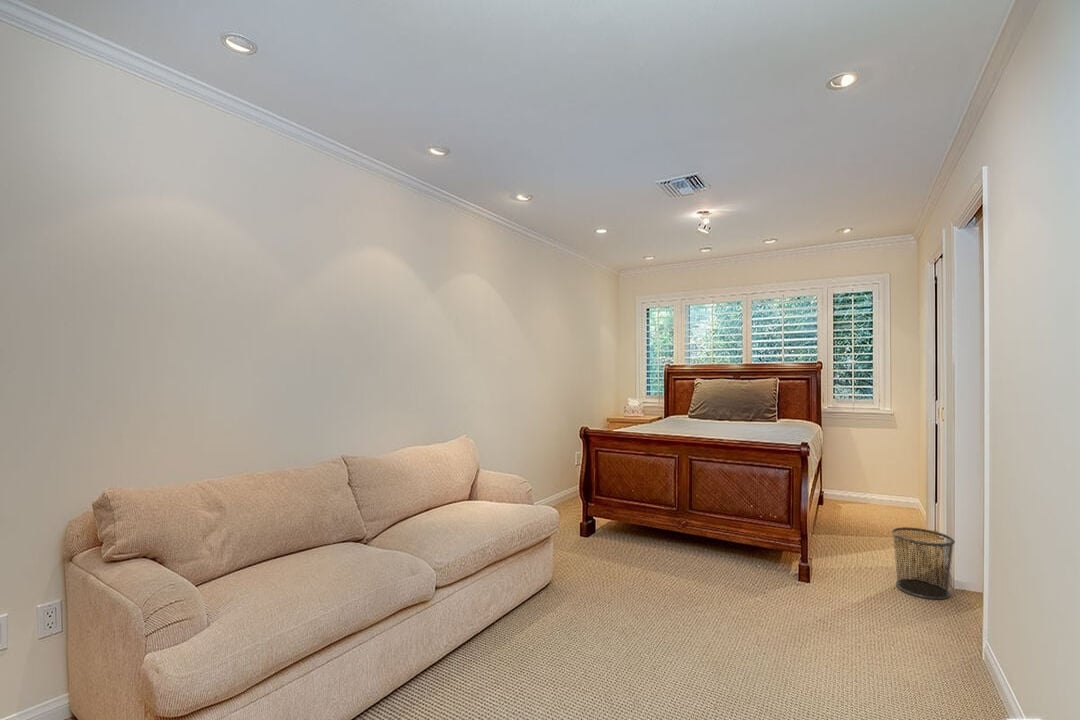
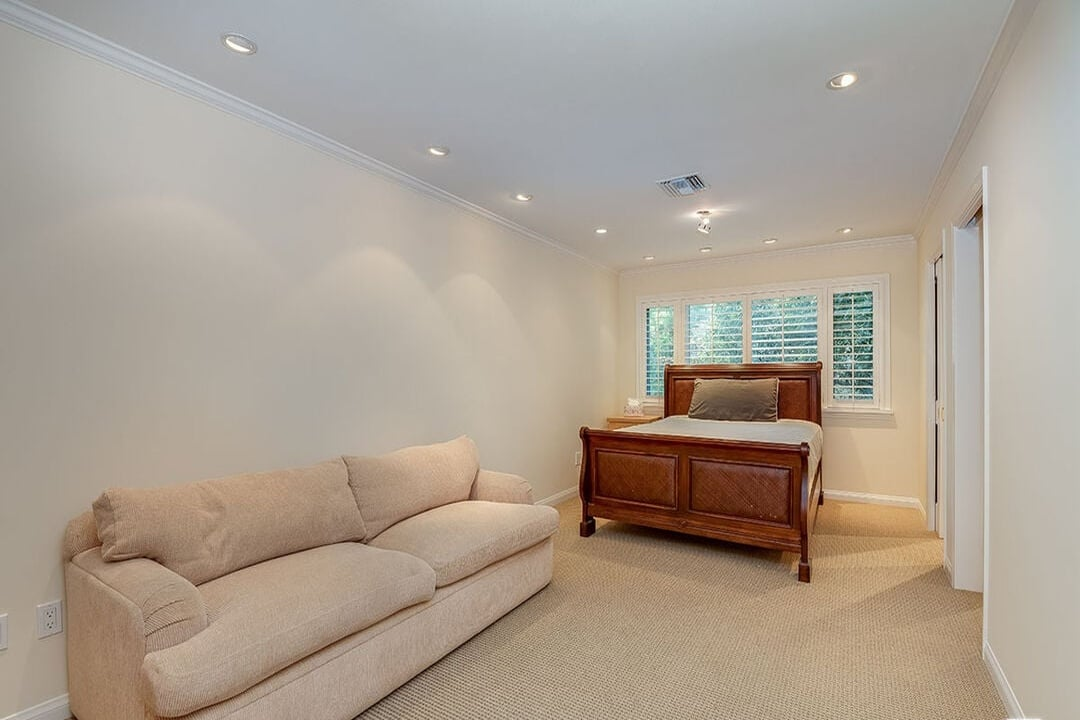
- waste bin (922, 562)
